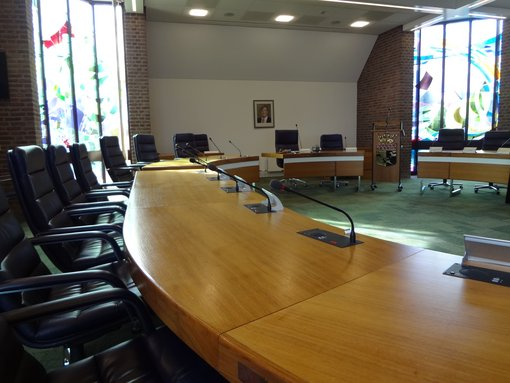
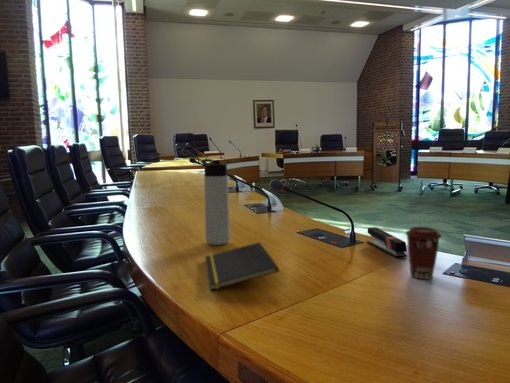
+ coffee cup (422, 252)
+ stapler (385, 241)
+ notepad (238, 263)
+ thermos bottle (214, 200)
